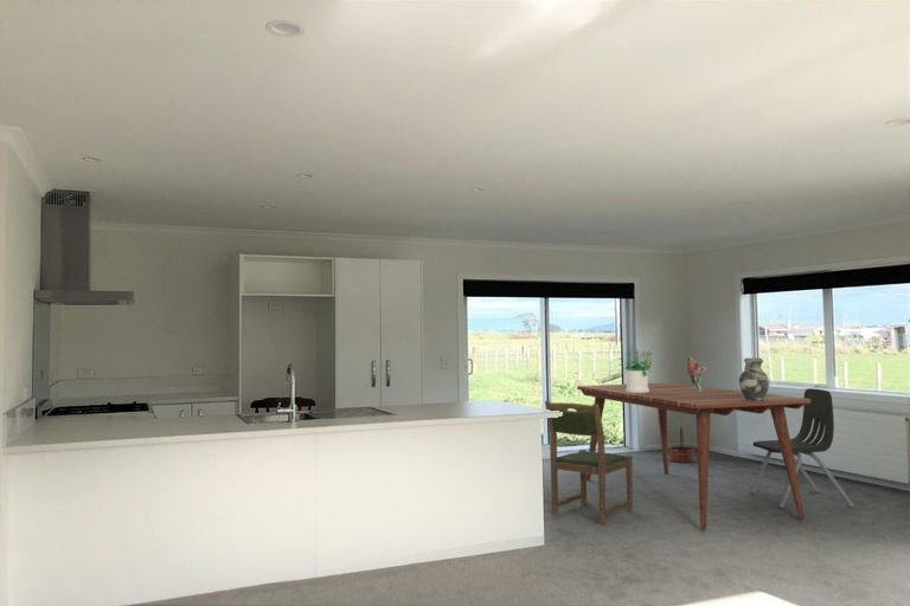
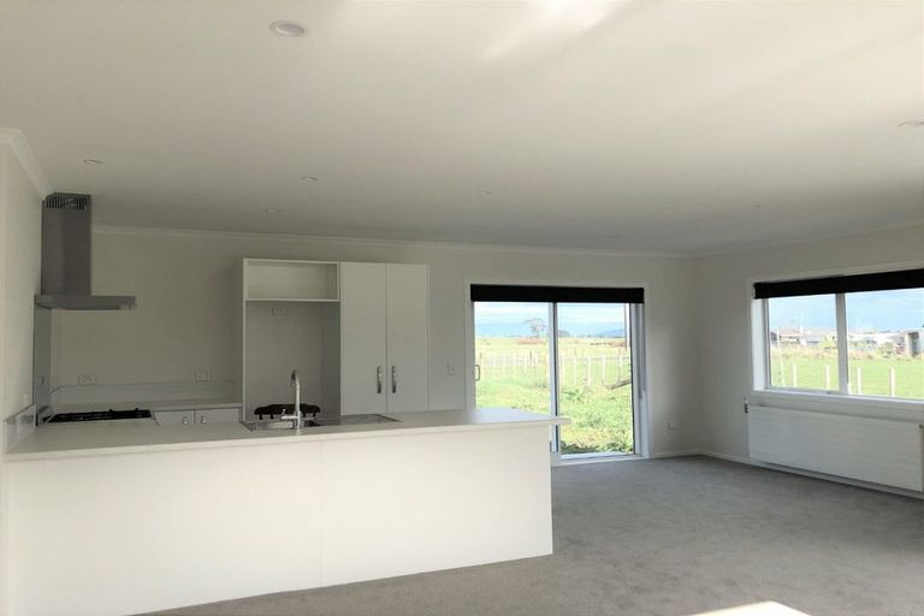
- dining table (667, 444)
- potted plant (637, 369)
- basket (680, 444)
- ceramic jug (754, 379)
- dining chair (796, 444)
- dining chair (589, 456)
- bouquet (696, 373)
